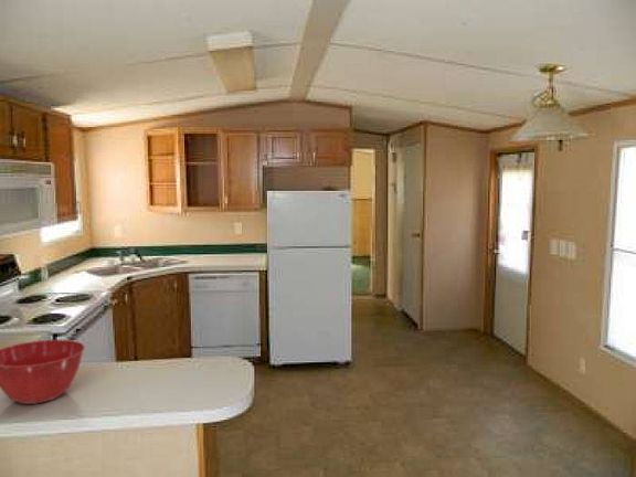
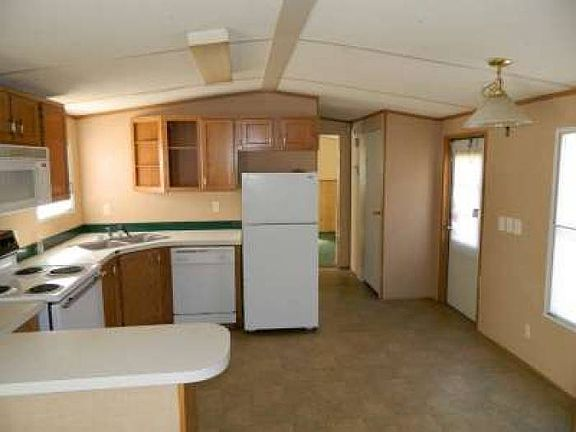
- mixing bowl (39, 373)
